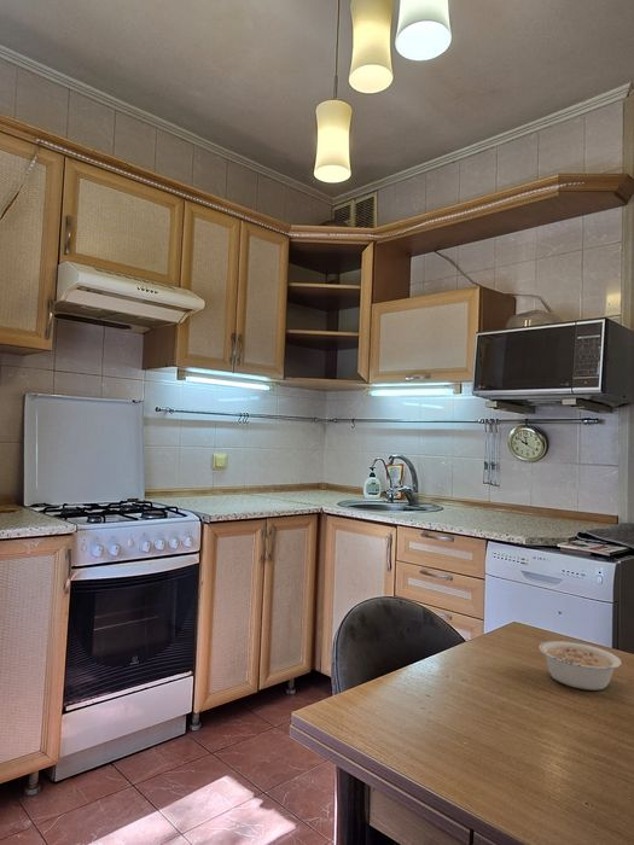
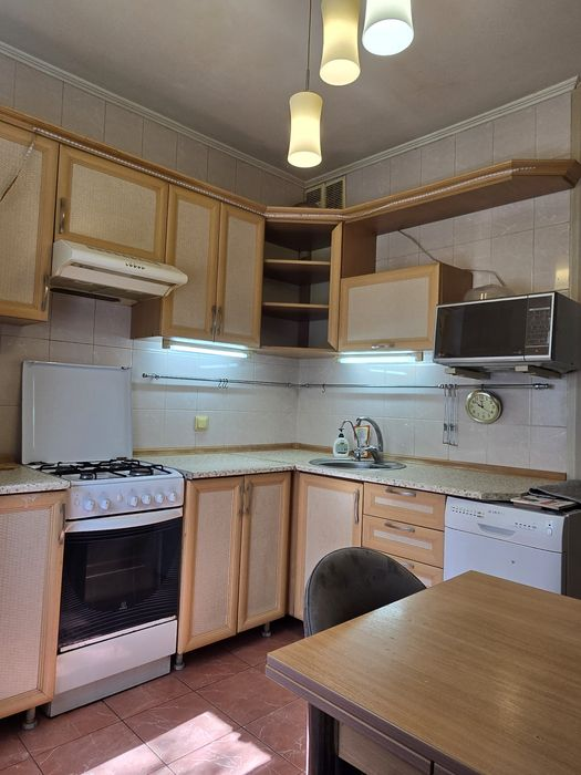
- legume (581, 664)
